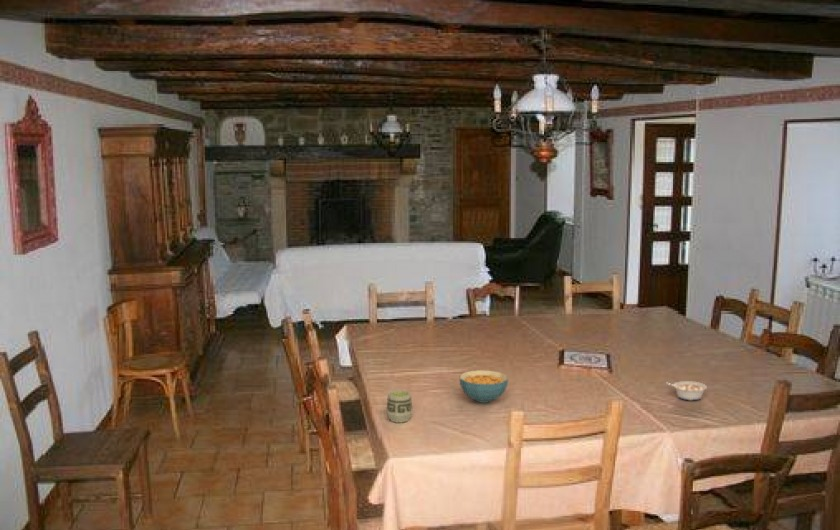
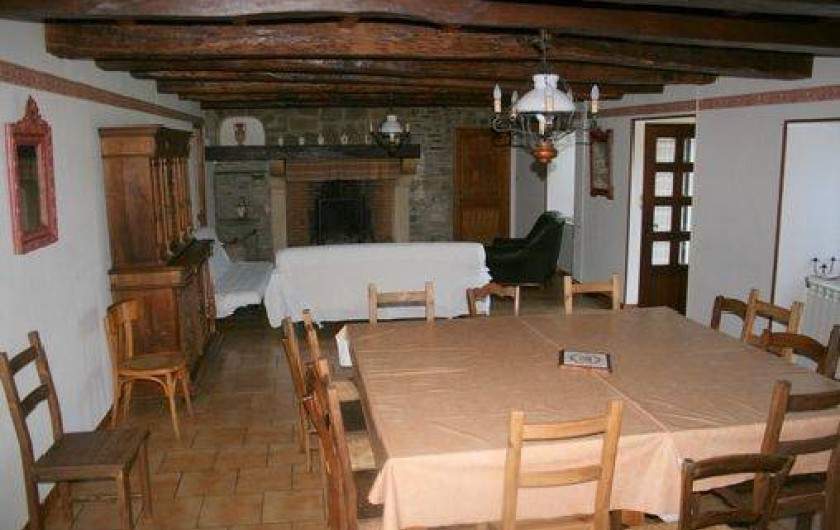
- cup (399, 406)
- legume (688, 390)
- cereal bowl (483, 388)
